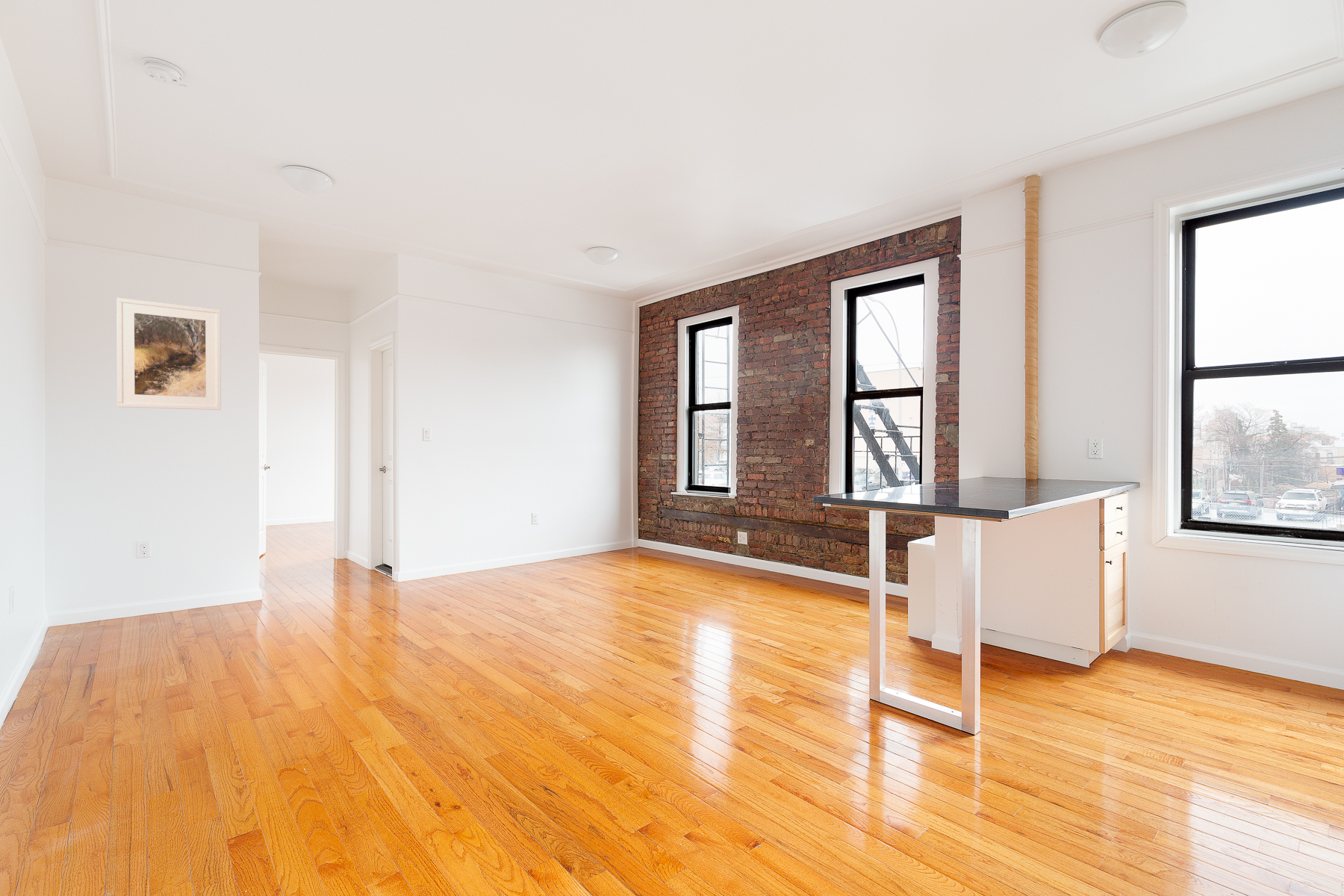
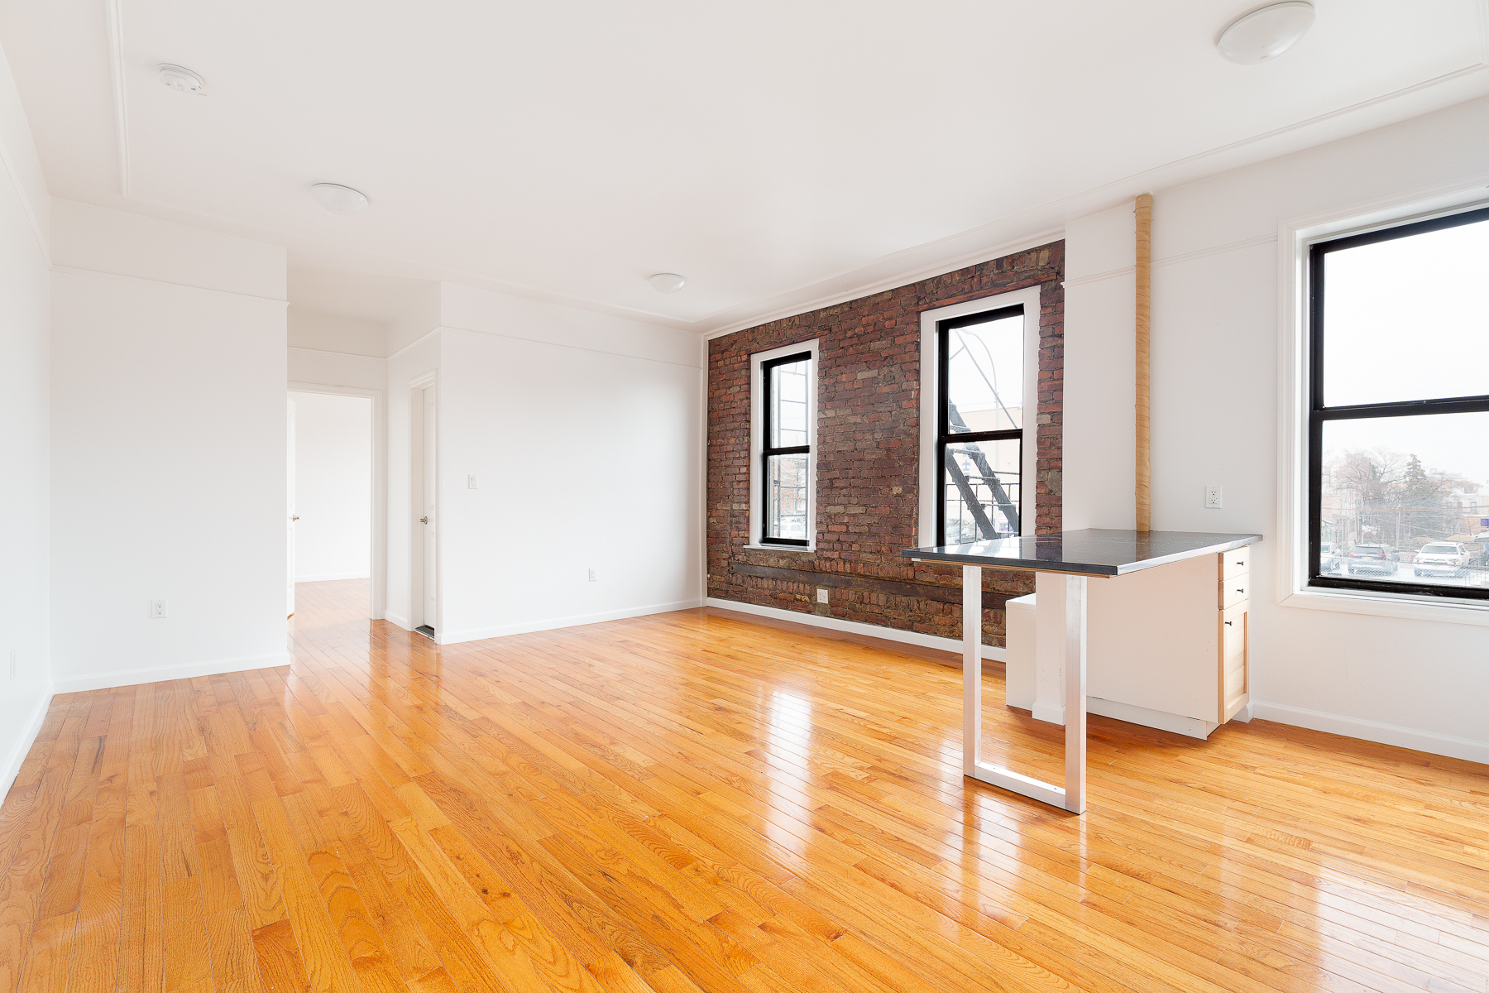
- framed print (171, 356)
